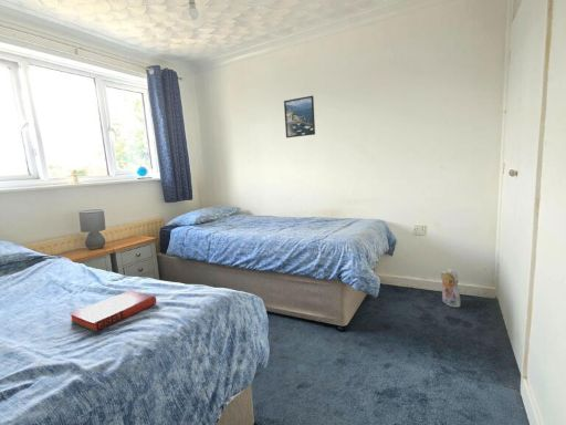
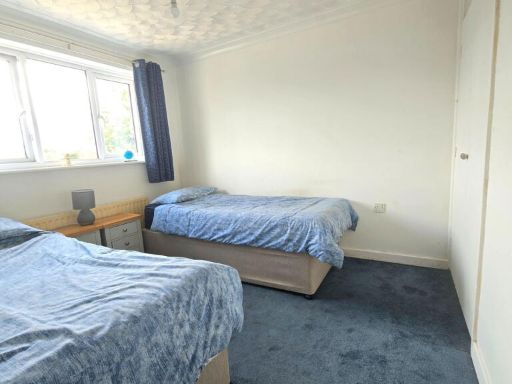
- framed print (298, 117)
- plush toy (449, 286)
- hardback book (115, 308)
